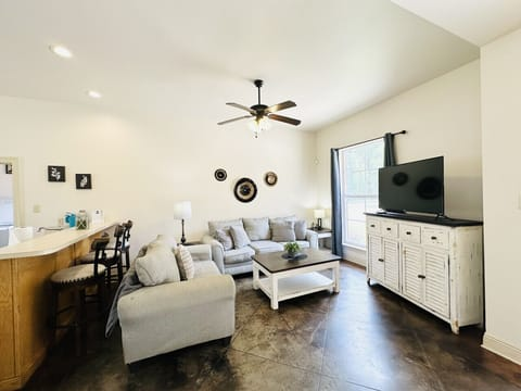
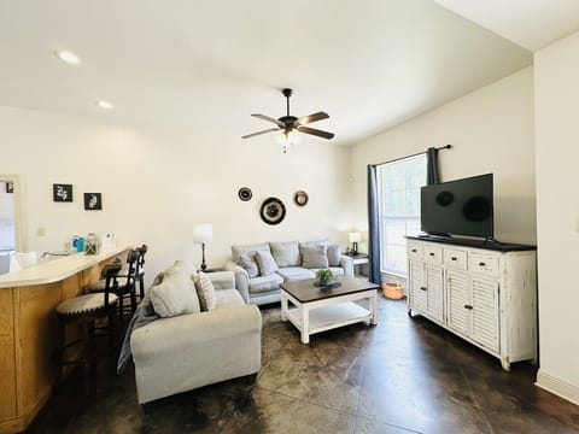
+ wicker basket (393, 286)
